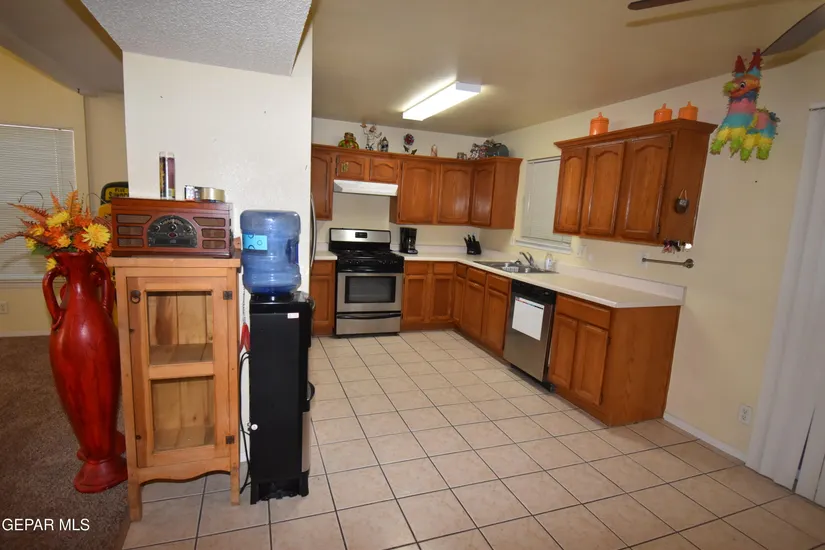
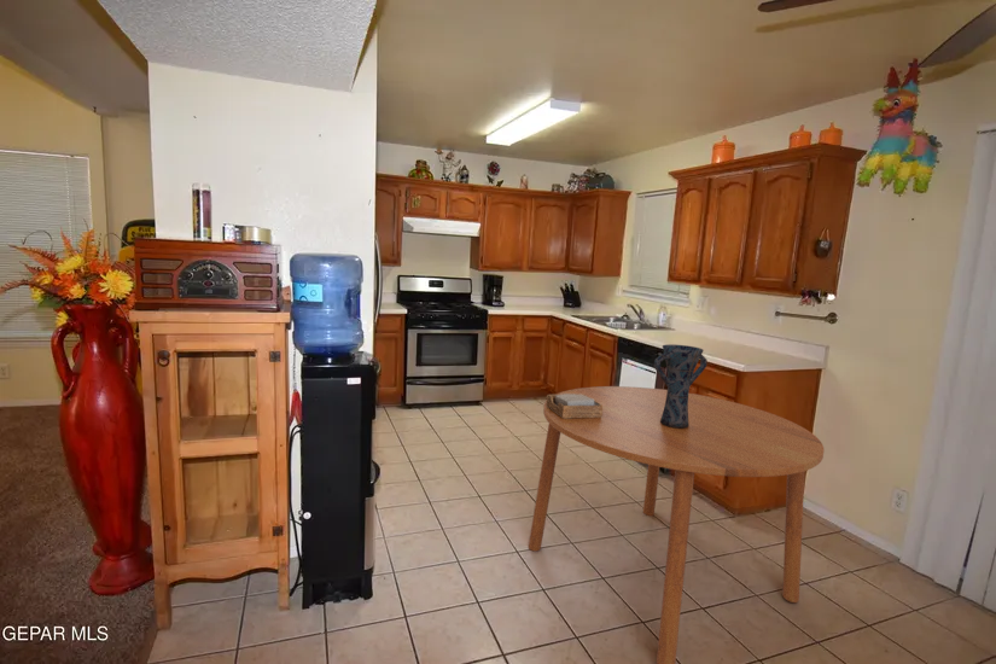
+ dining table (656, 496)
+ vase (678, 385)
+ napkin holder (573, 403)
